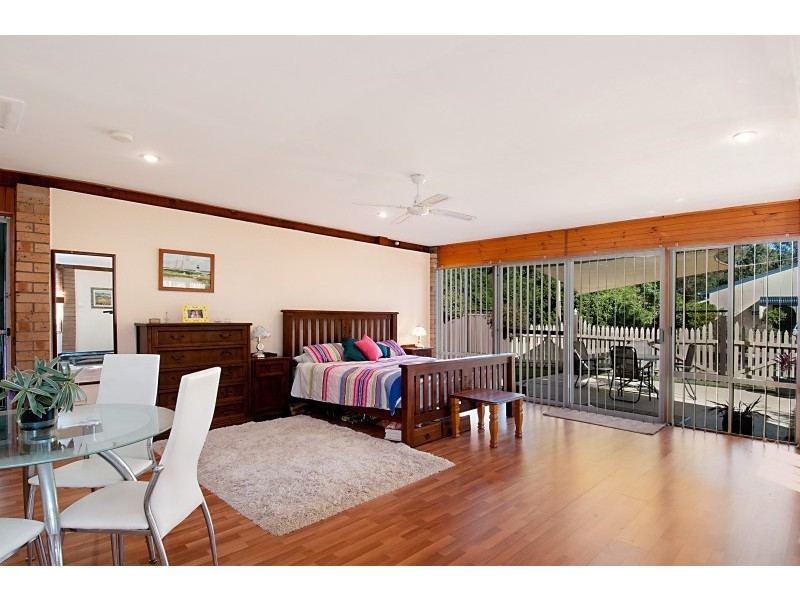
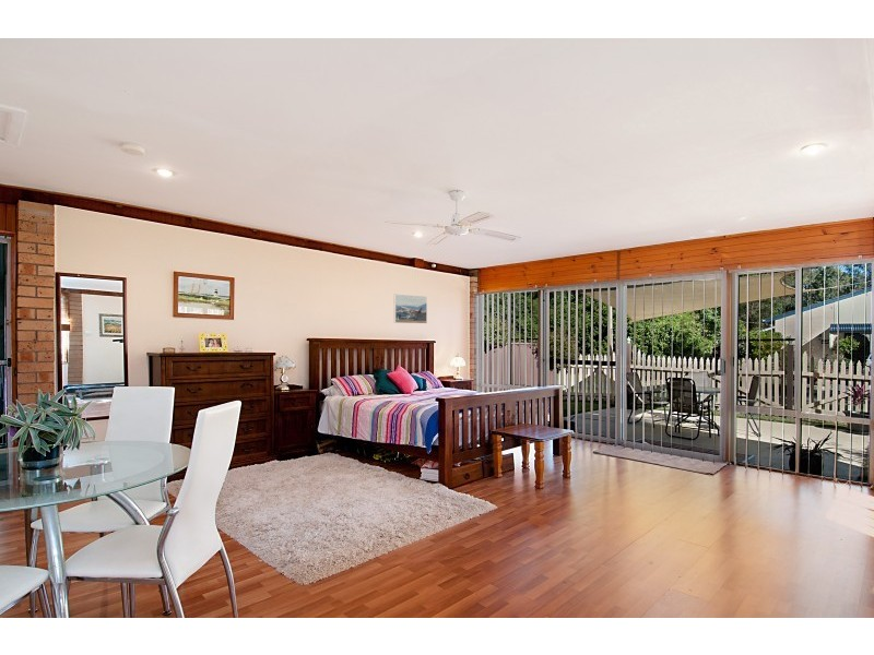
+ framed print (411, 309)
